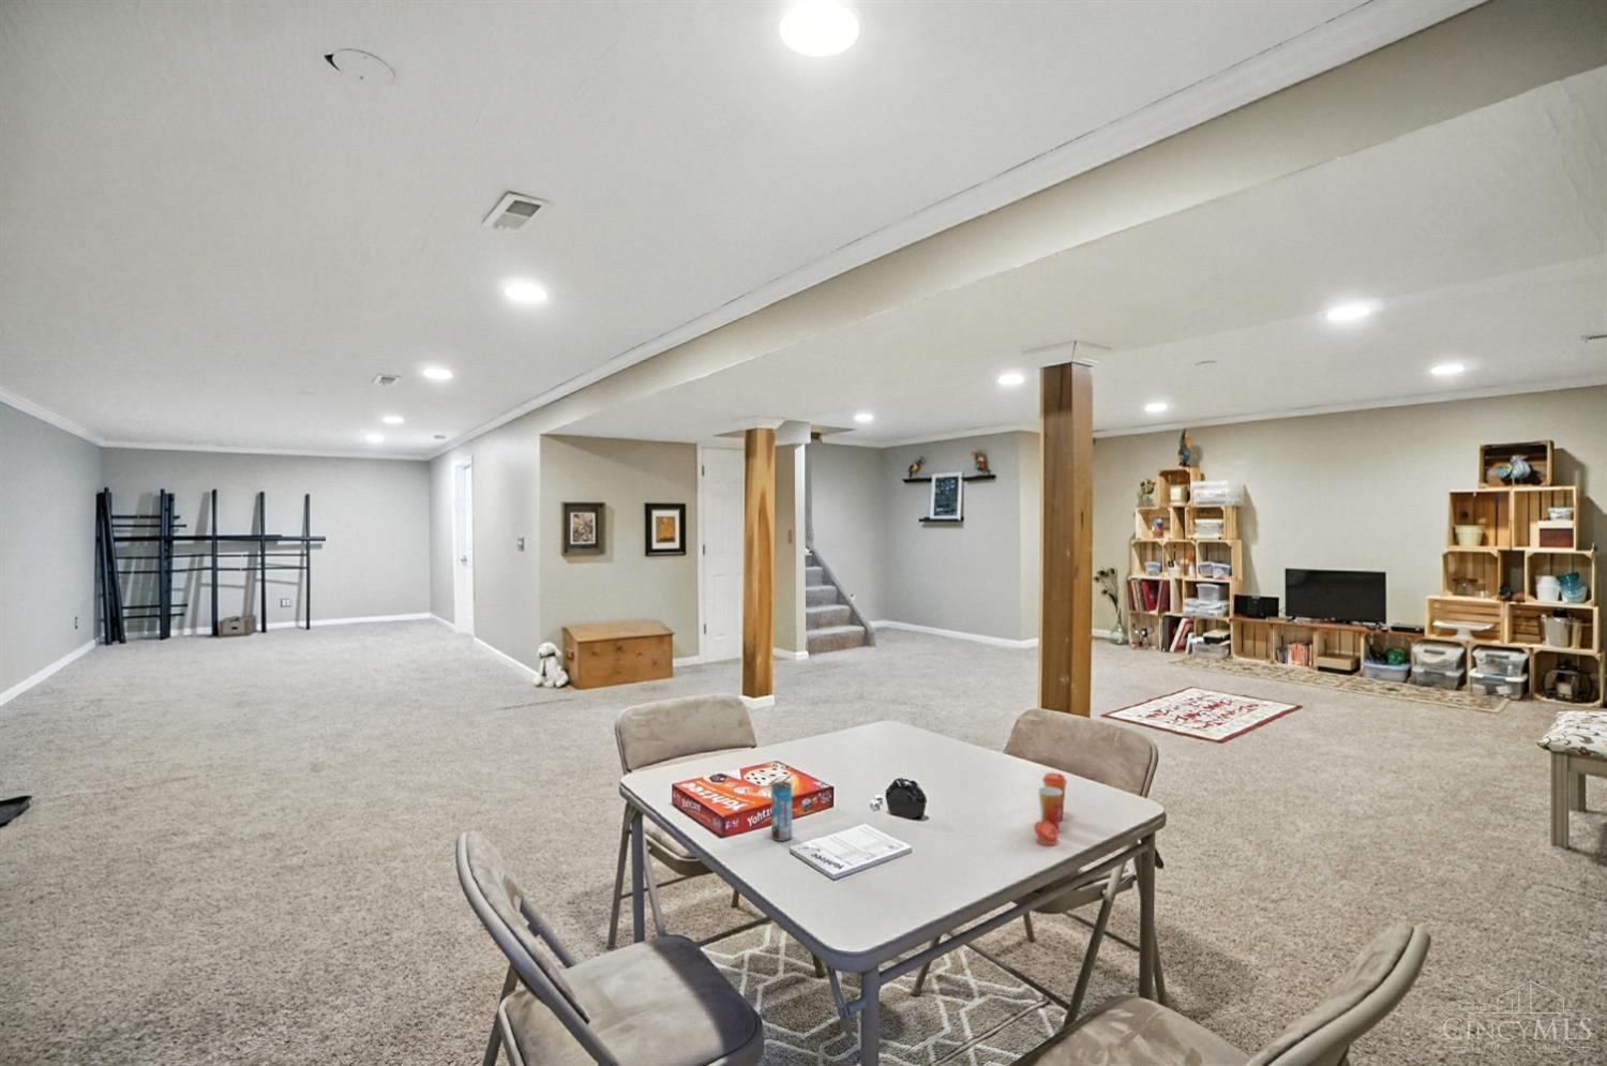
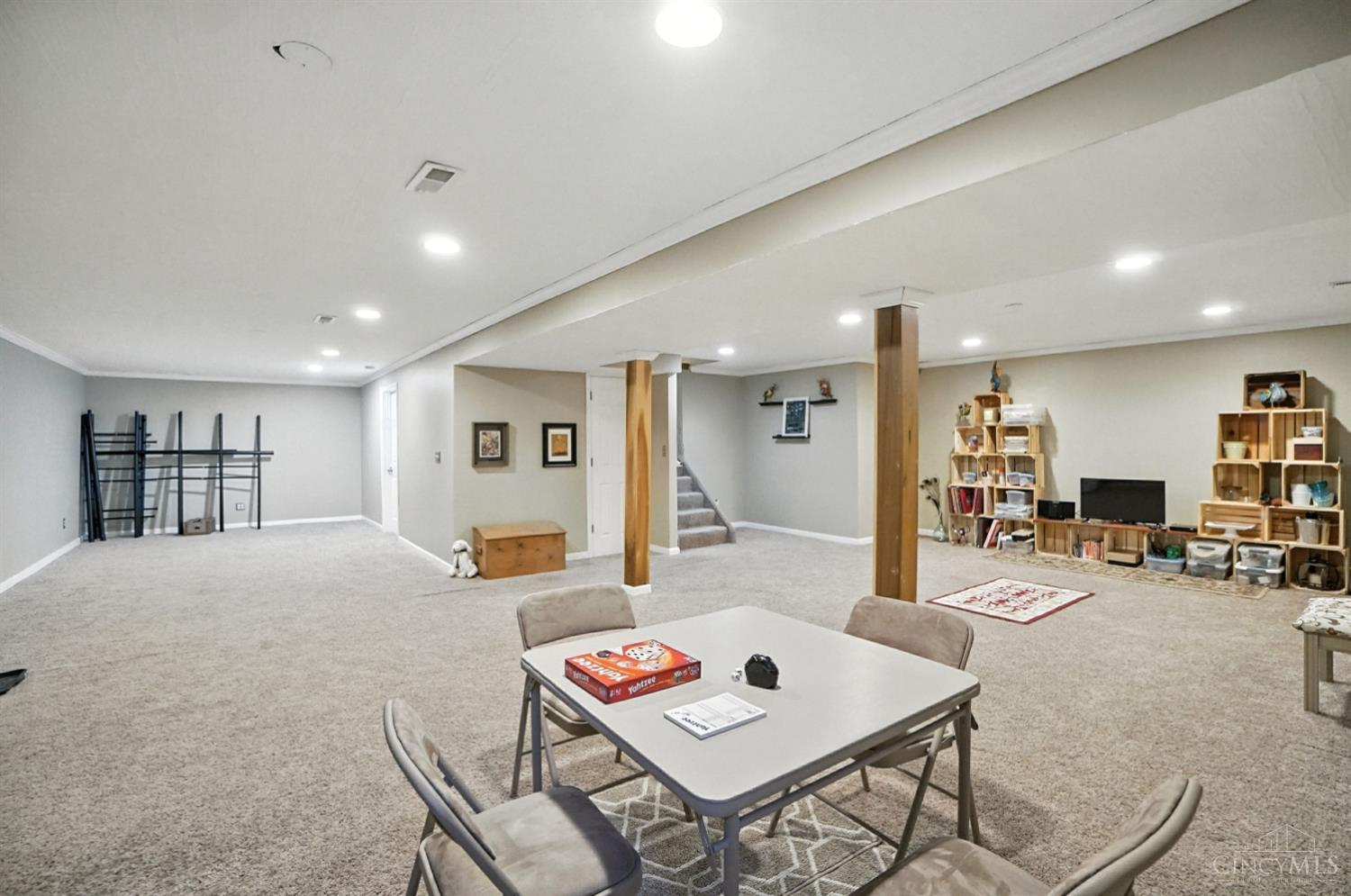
- beverage can (781, 811)
- beverage cup (1050, 807)
